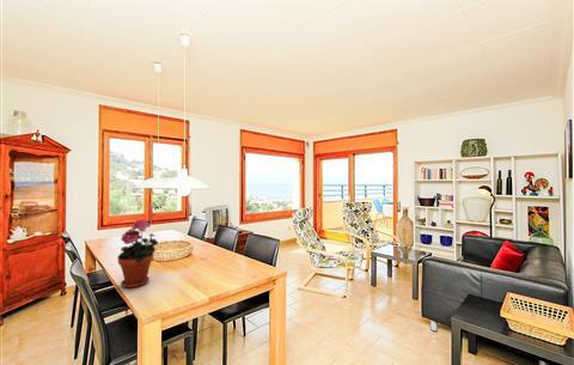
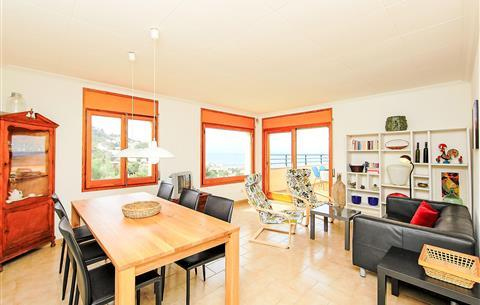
- potted plant (136, 251)
